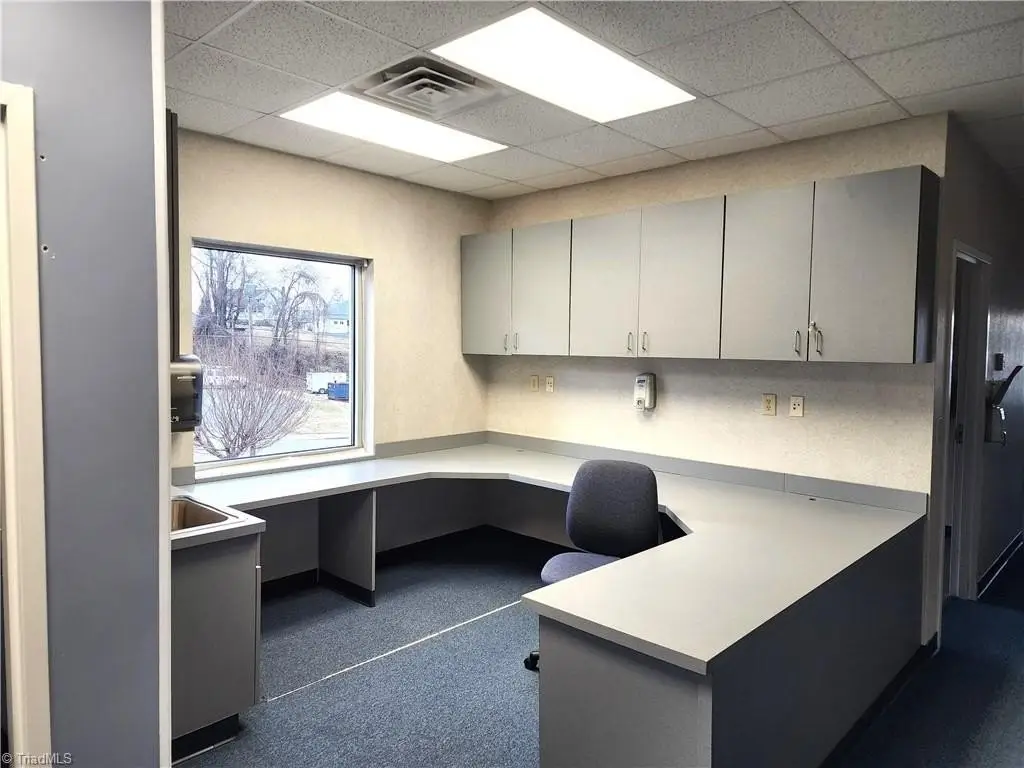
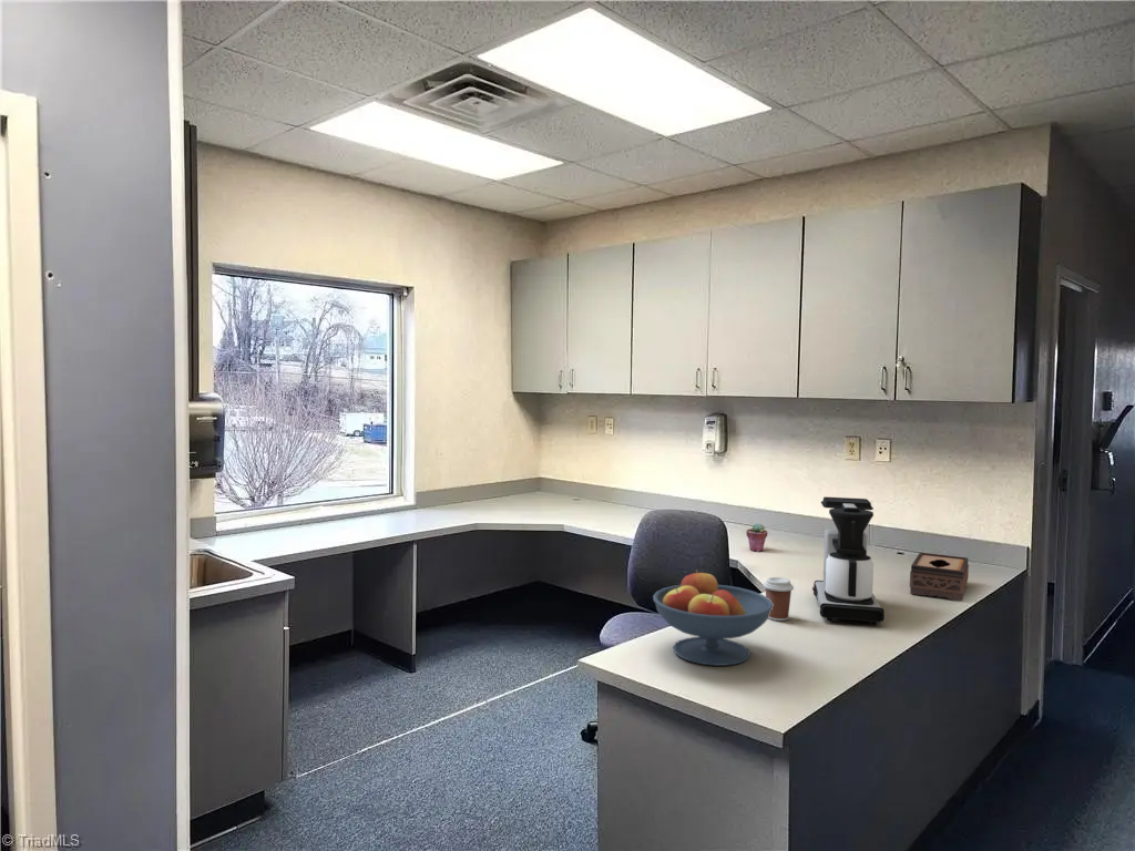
+ potted succulent (756, 536)
+ tissue box (939, 575)
+ coffee cup (777, 598)
+ coffee maker (848, 556)
+ fruit bowl (712, 616)
